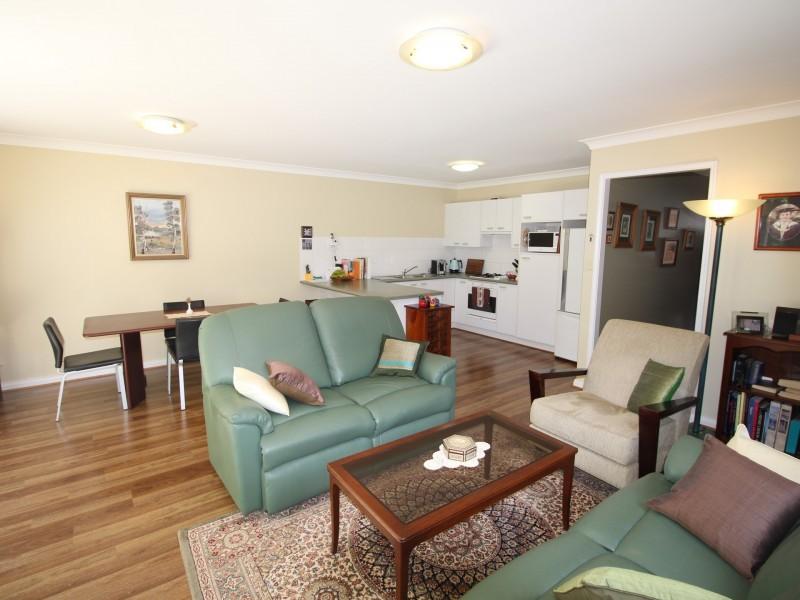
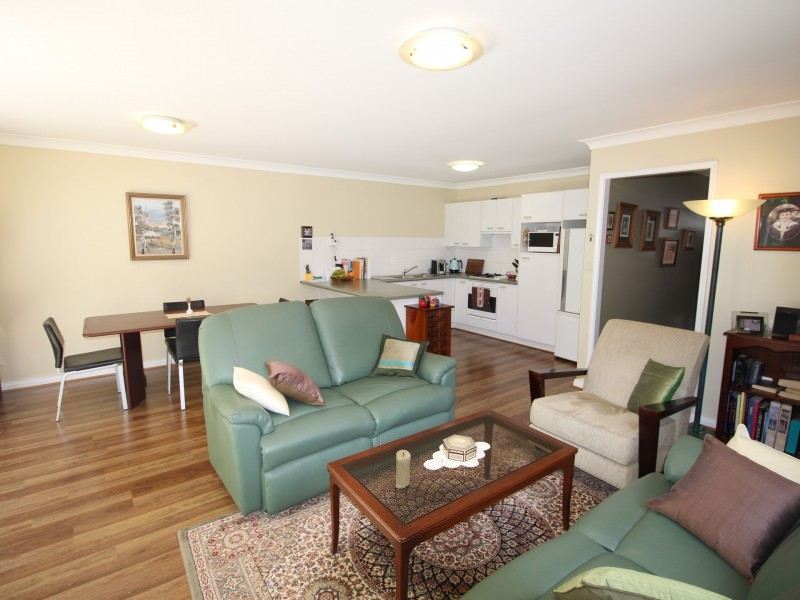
+ candle (402, 468)
